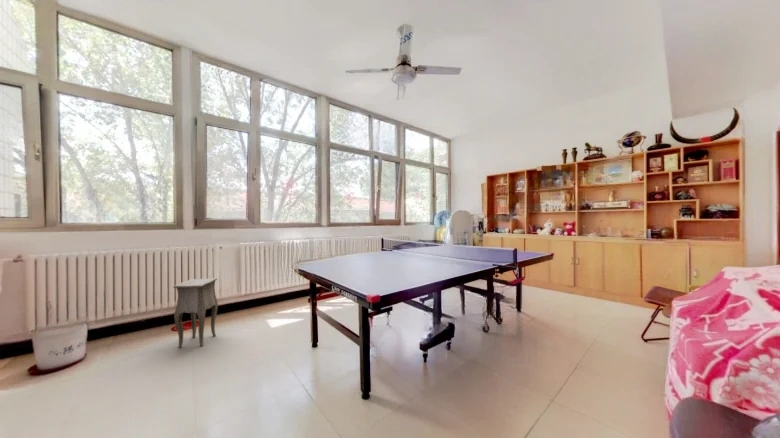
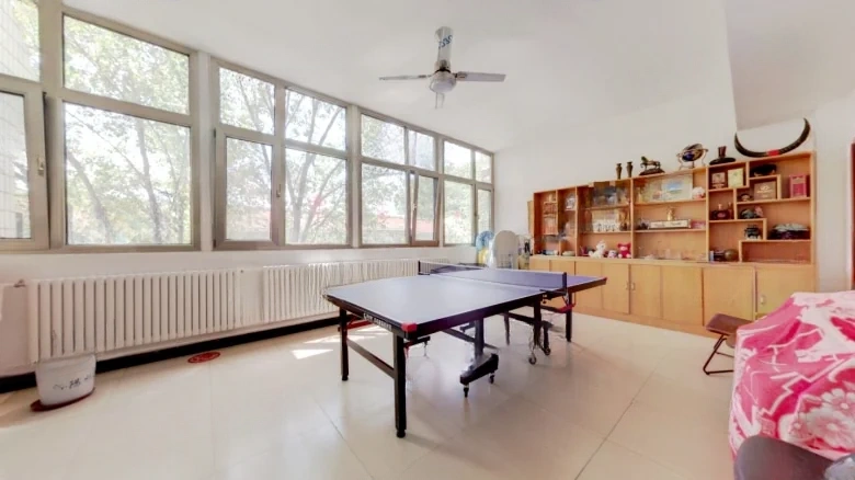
- side table (197, 311)
